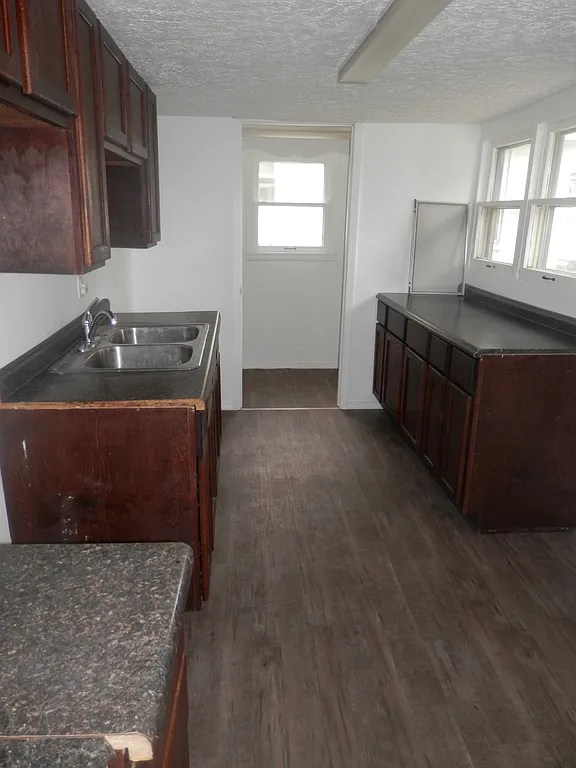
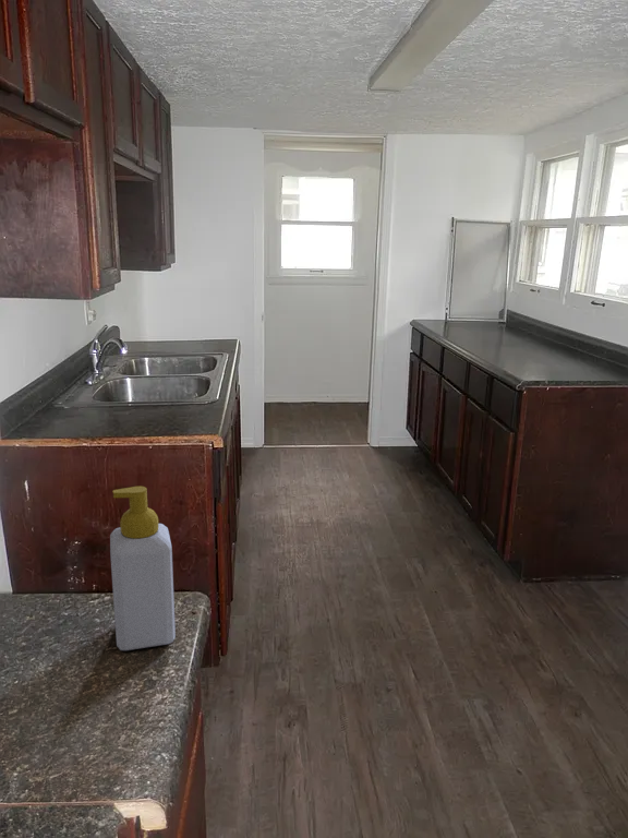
+ soap bottle (142, 563)
